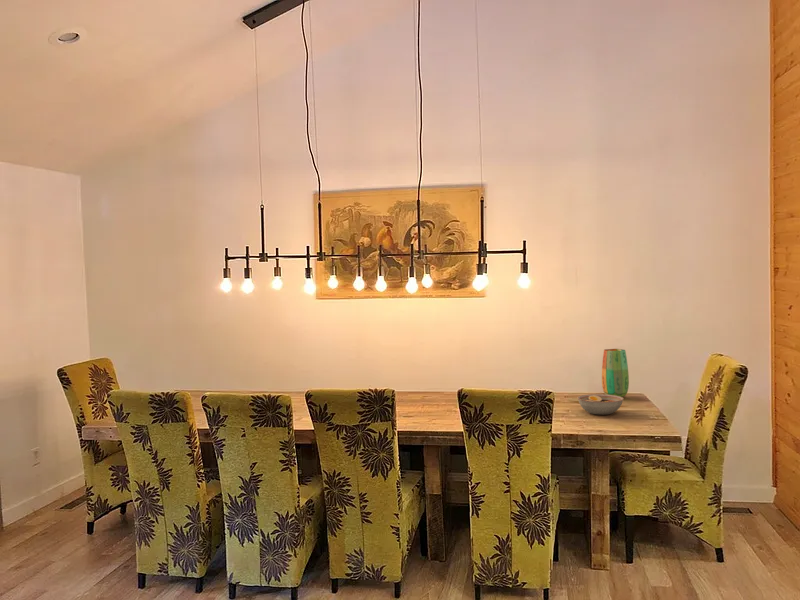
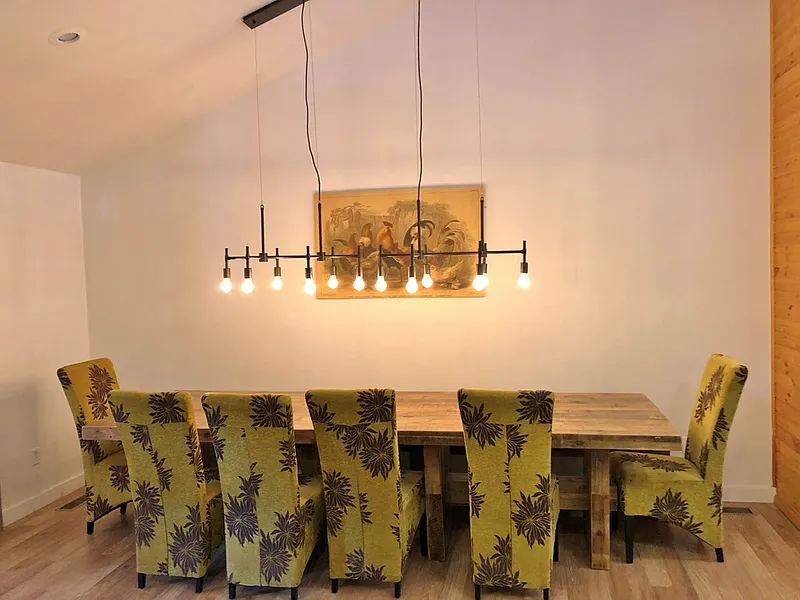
- bowl (600, 405)
- vase (615, 373)
